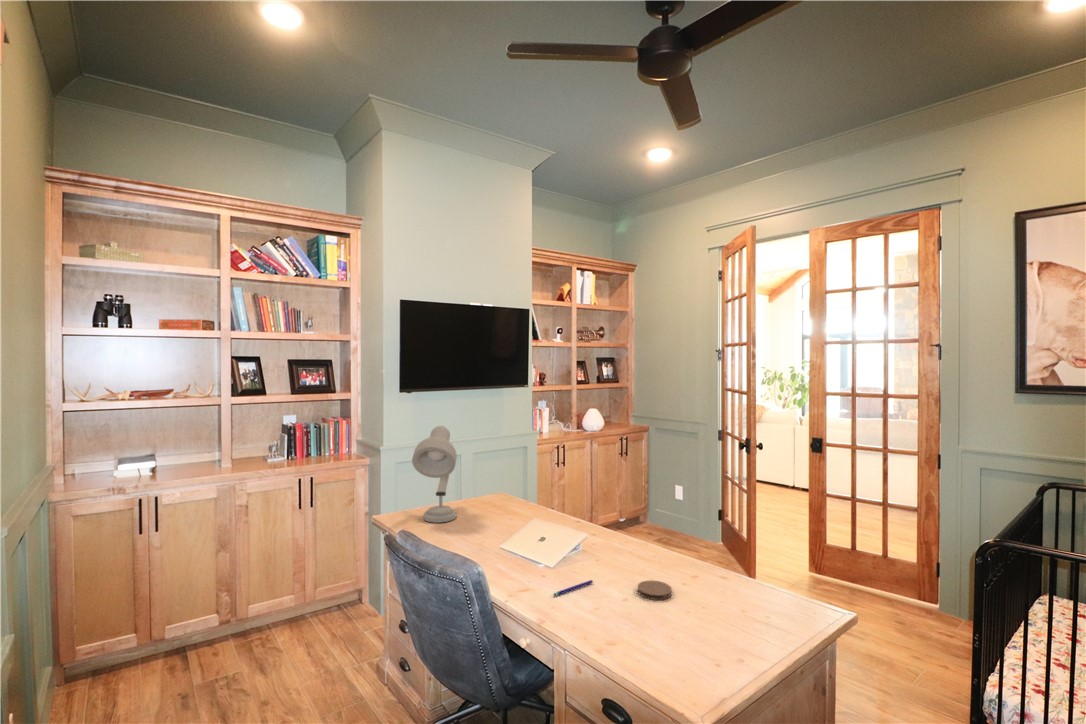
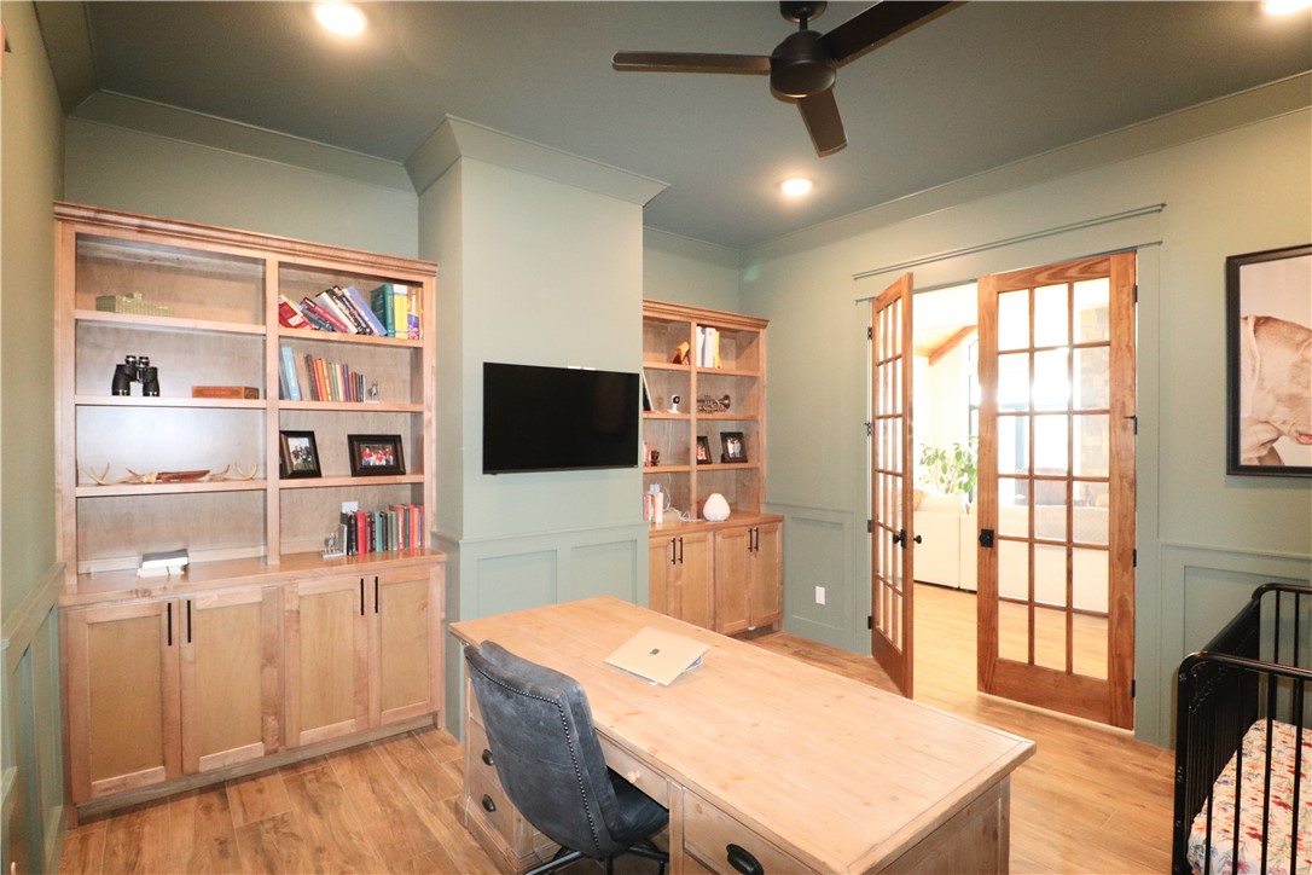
- desk lamp (438, 473)
- coaster (654, 589)
- pen (573, 587)
